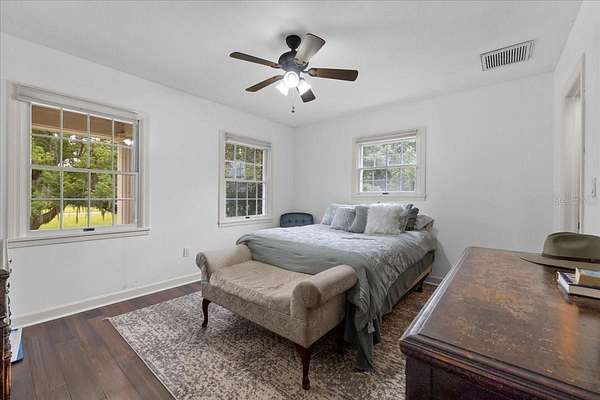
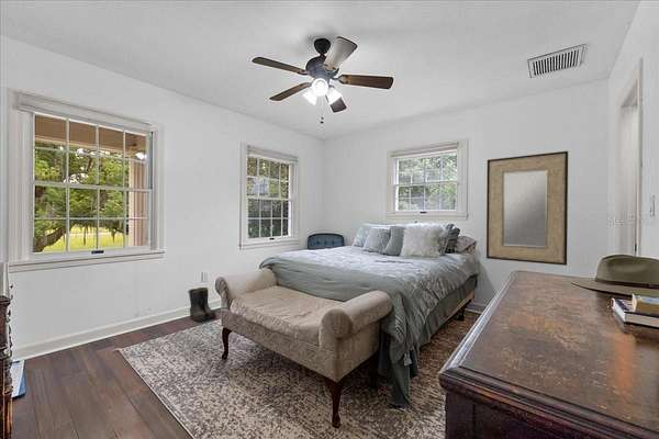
+ home mirror (524, 209)
+ boots (201, 303)
